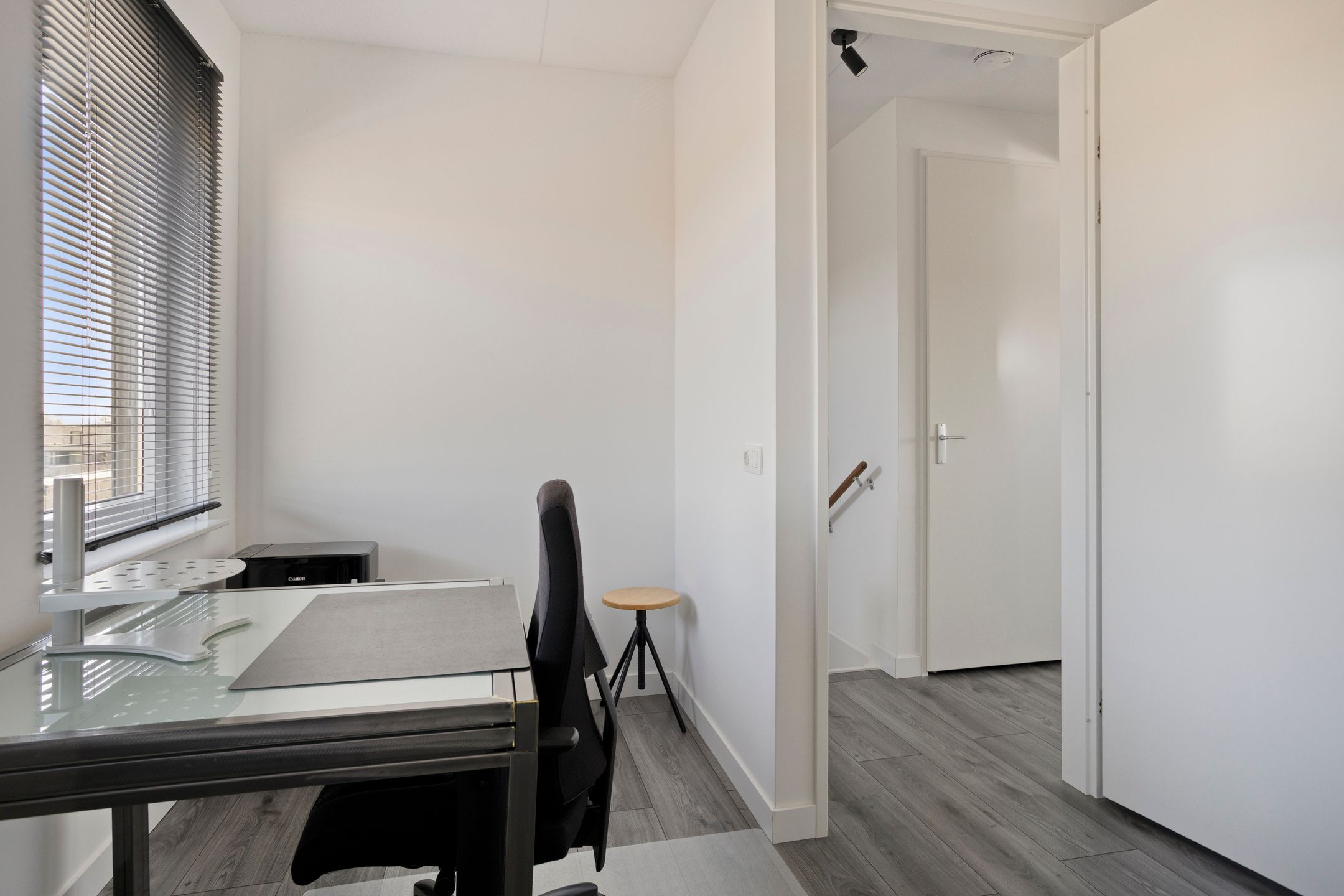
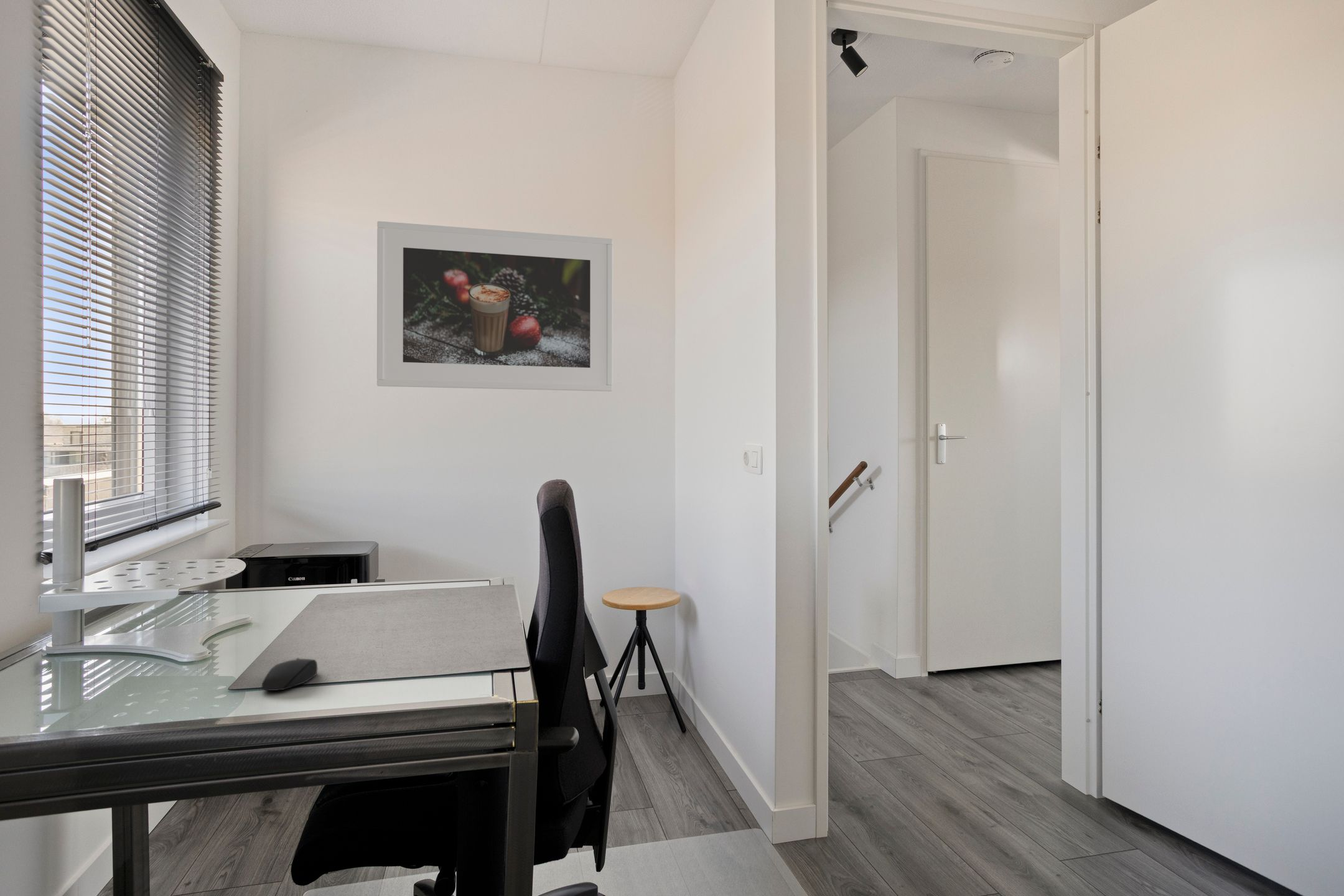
+ mouse (290, 670)
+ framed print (499, 309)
